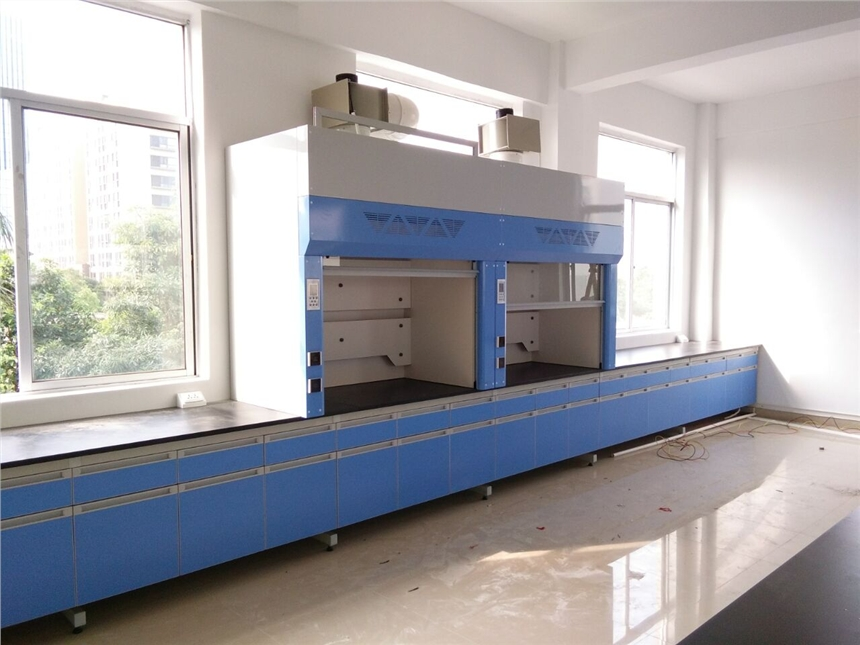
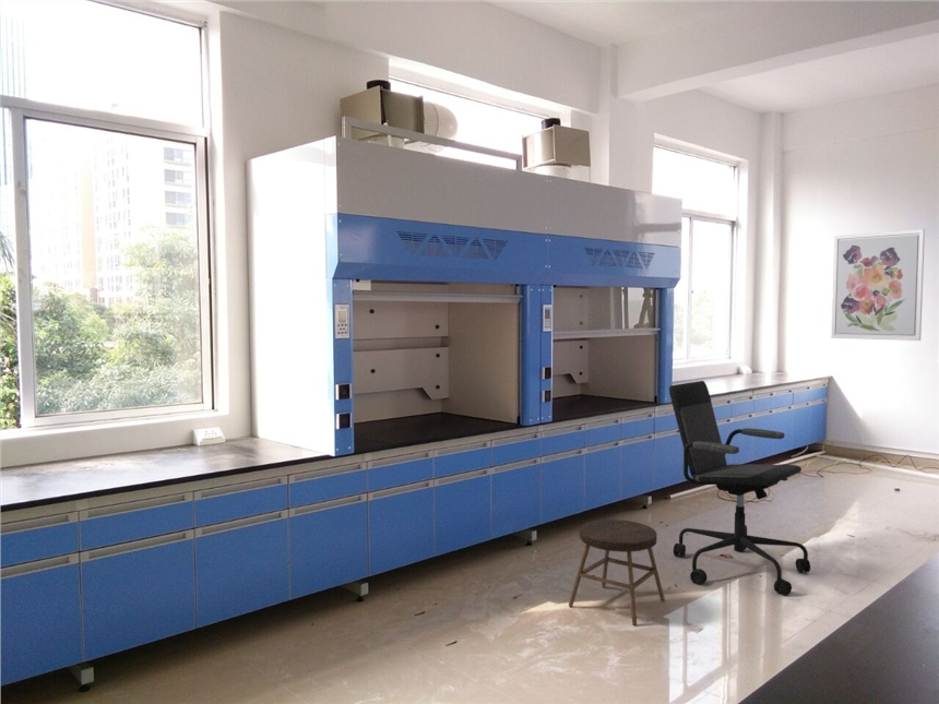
+ wall art (876, 286)
+ stool (617, 563)
+ office chair (737, 478)
